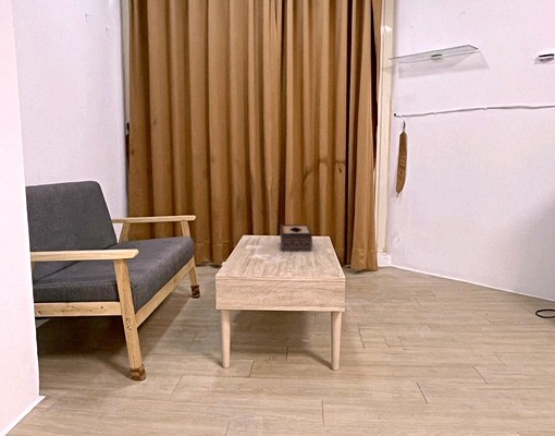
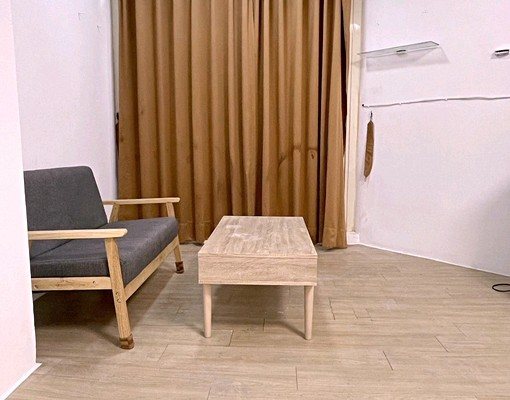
- tissue box (295, 238)
